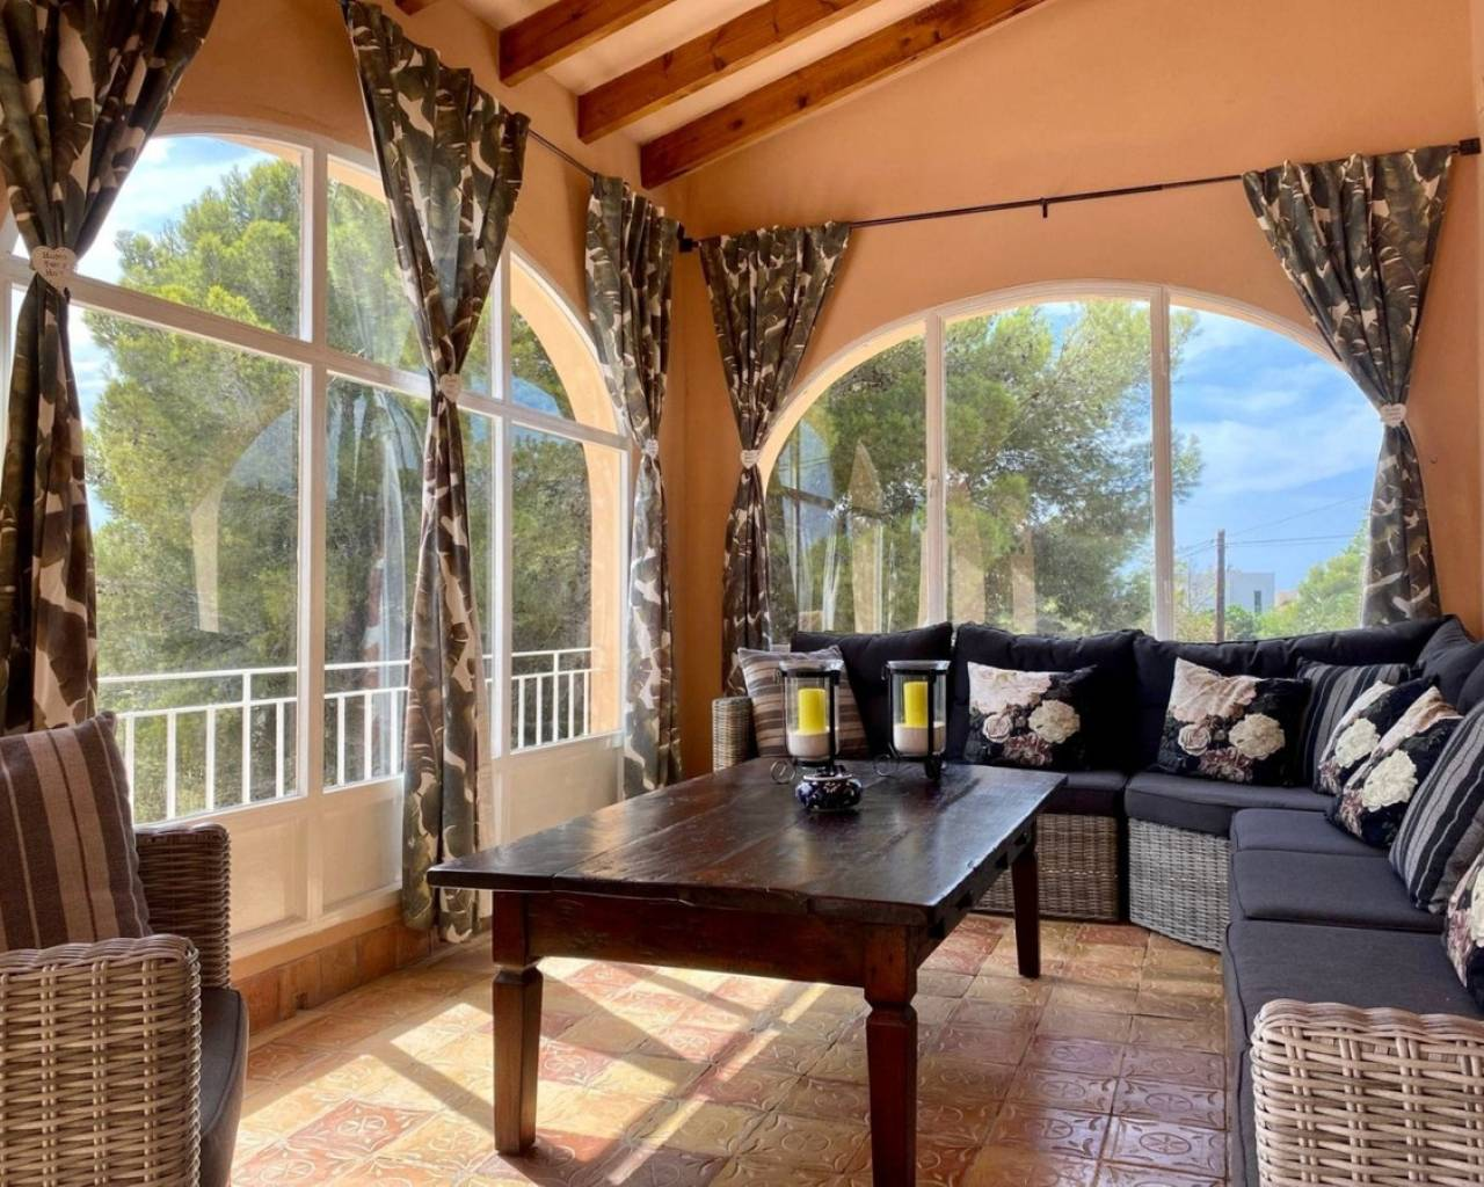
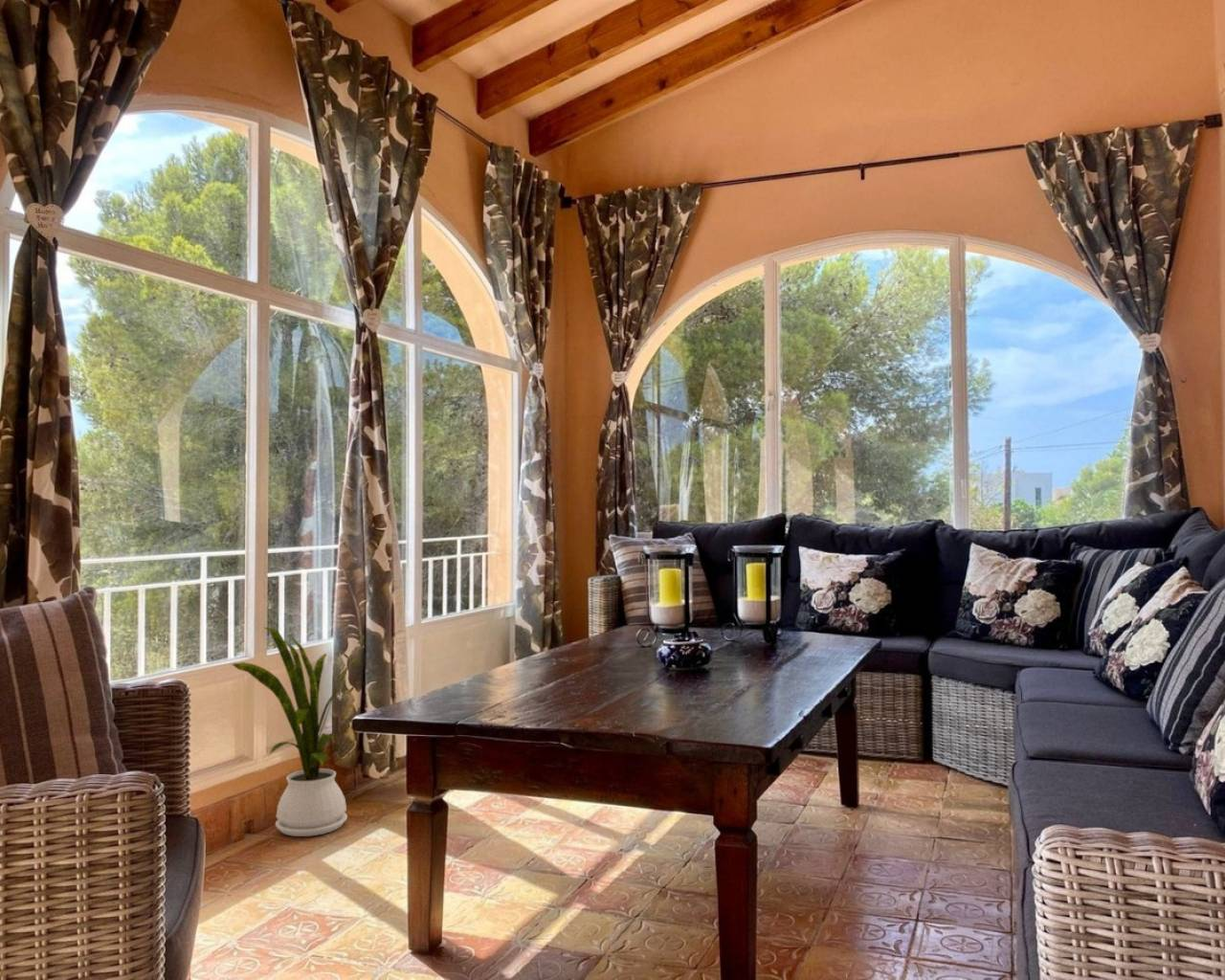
+ house plant (303, 724)
